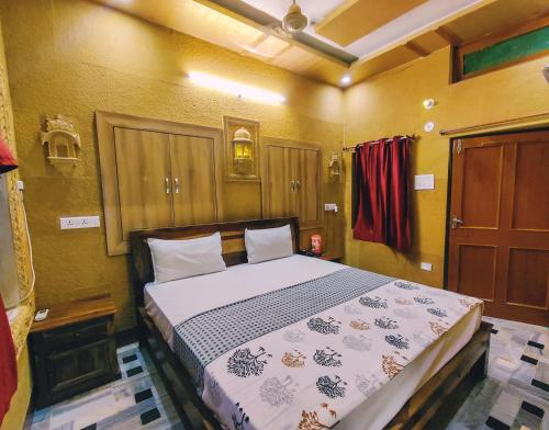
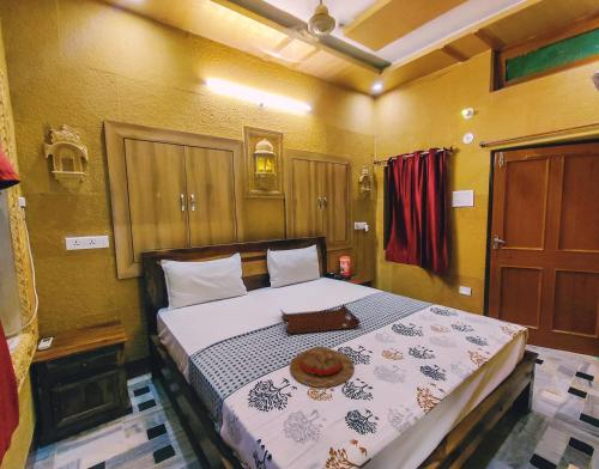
+ serving tray (317, 317)
+ straw hat (321, 358)
